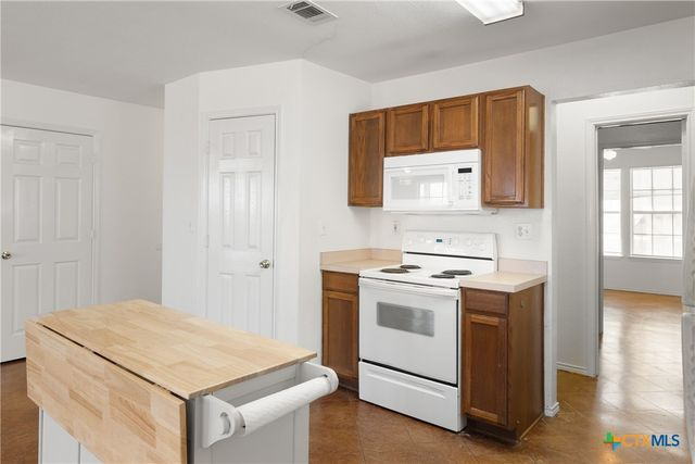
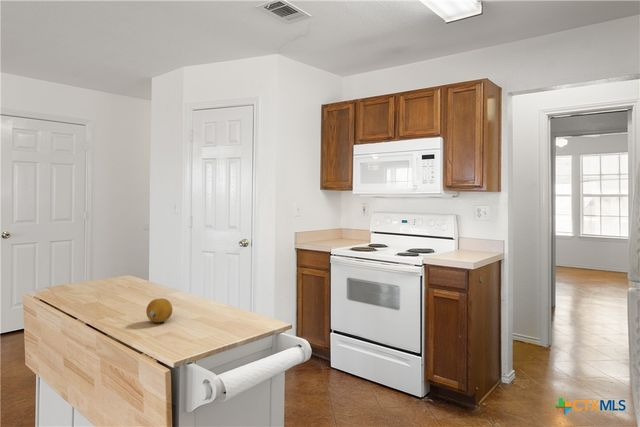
+ fruit (159, 310)
